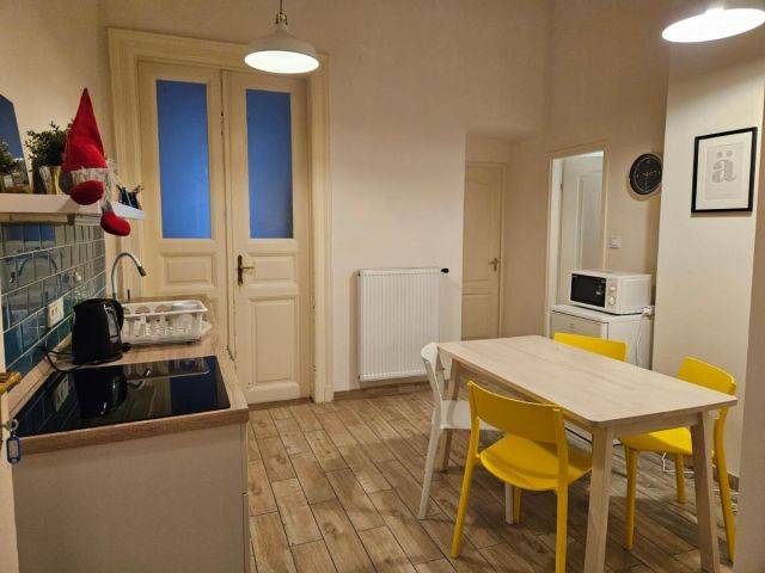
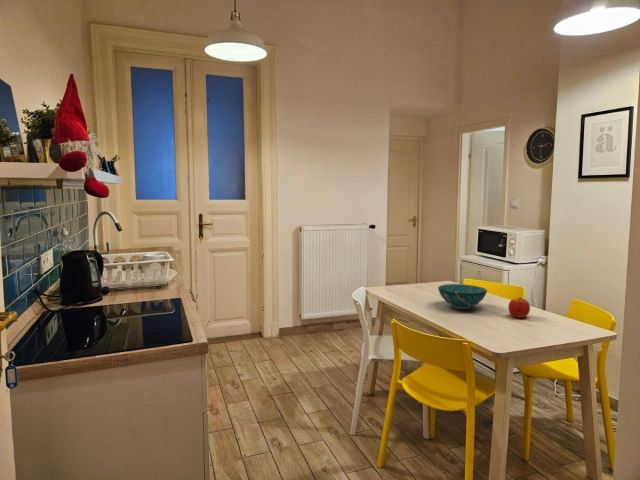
+ apple (518, 306)
+ decorative bowl (461, 297)
